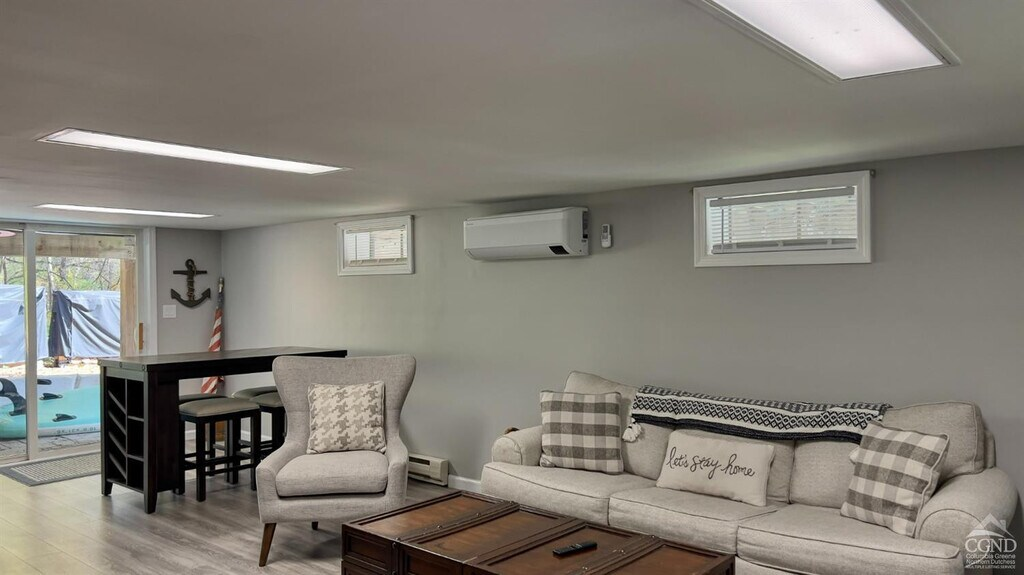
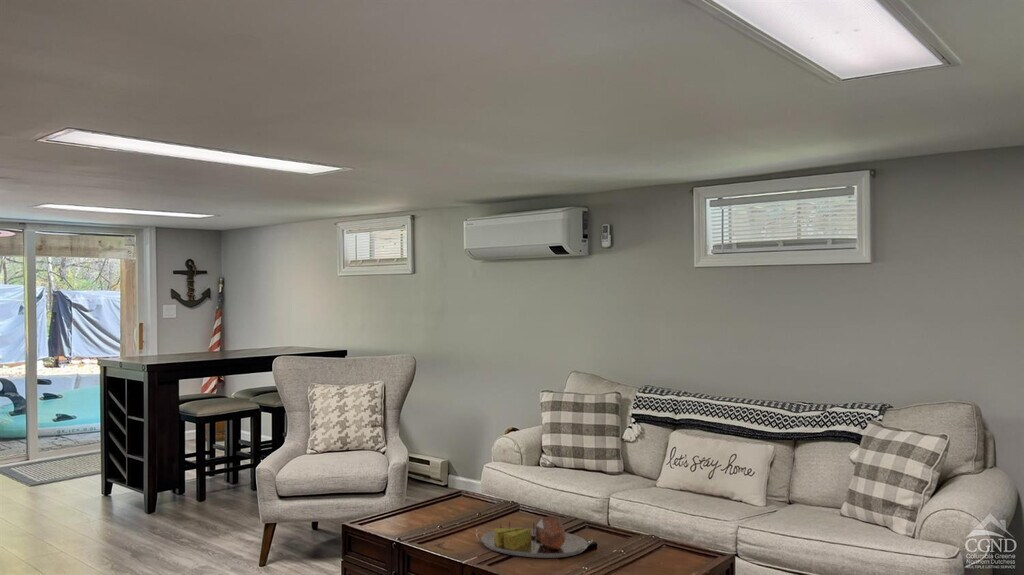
+ serving tray (533, 530)
